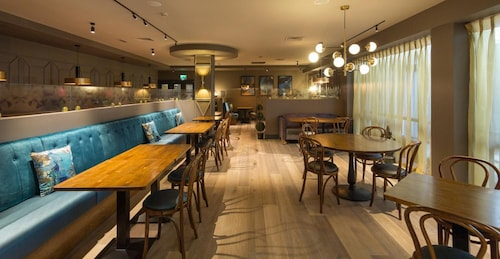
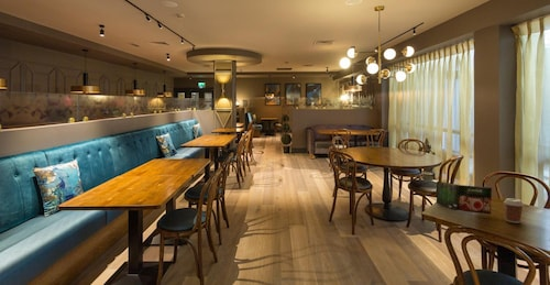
+ calendar (462, 196)
+ coffee cup (513, 210)
